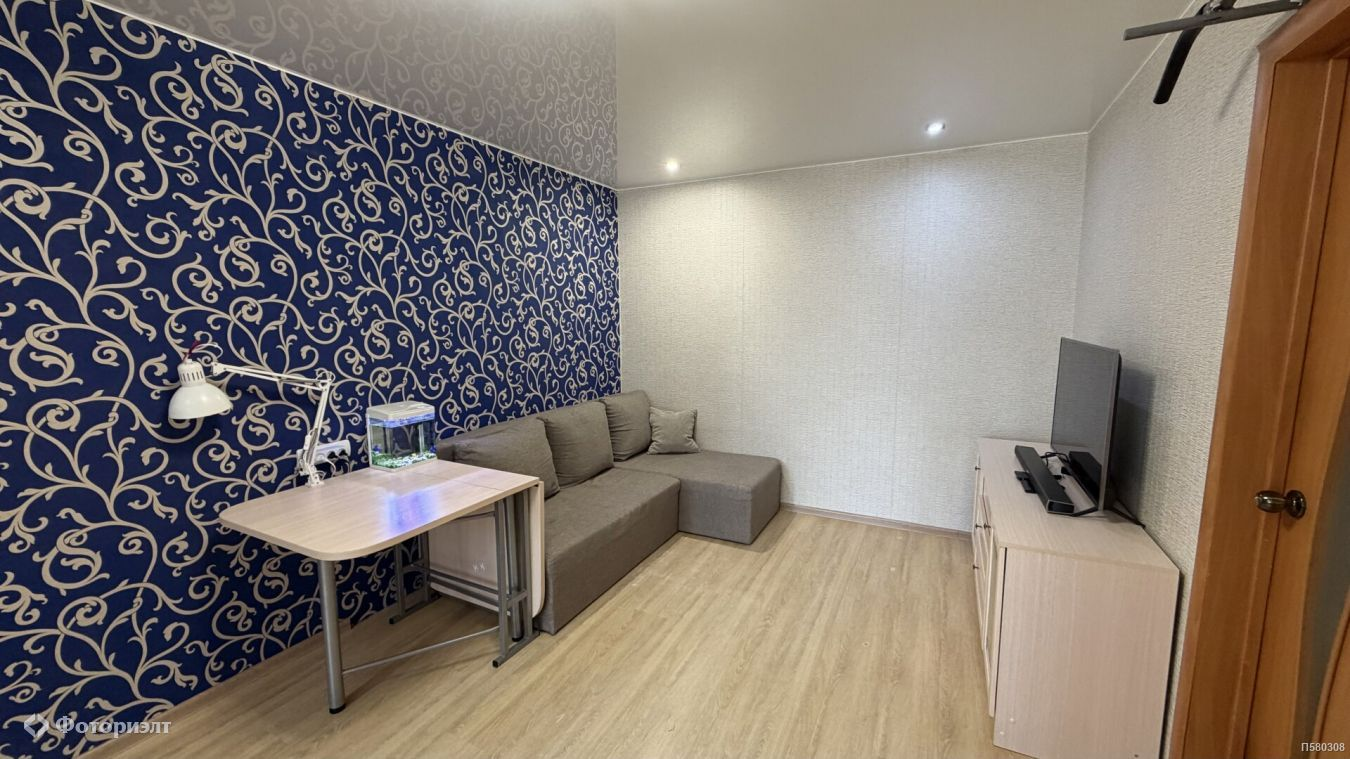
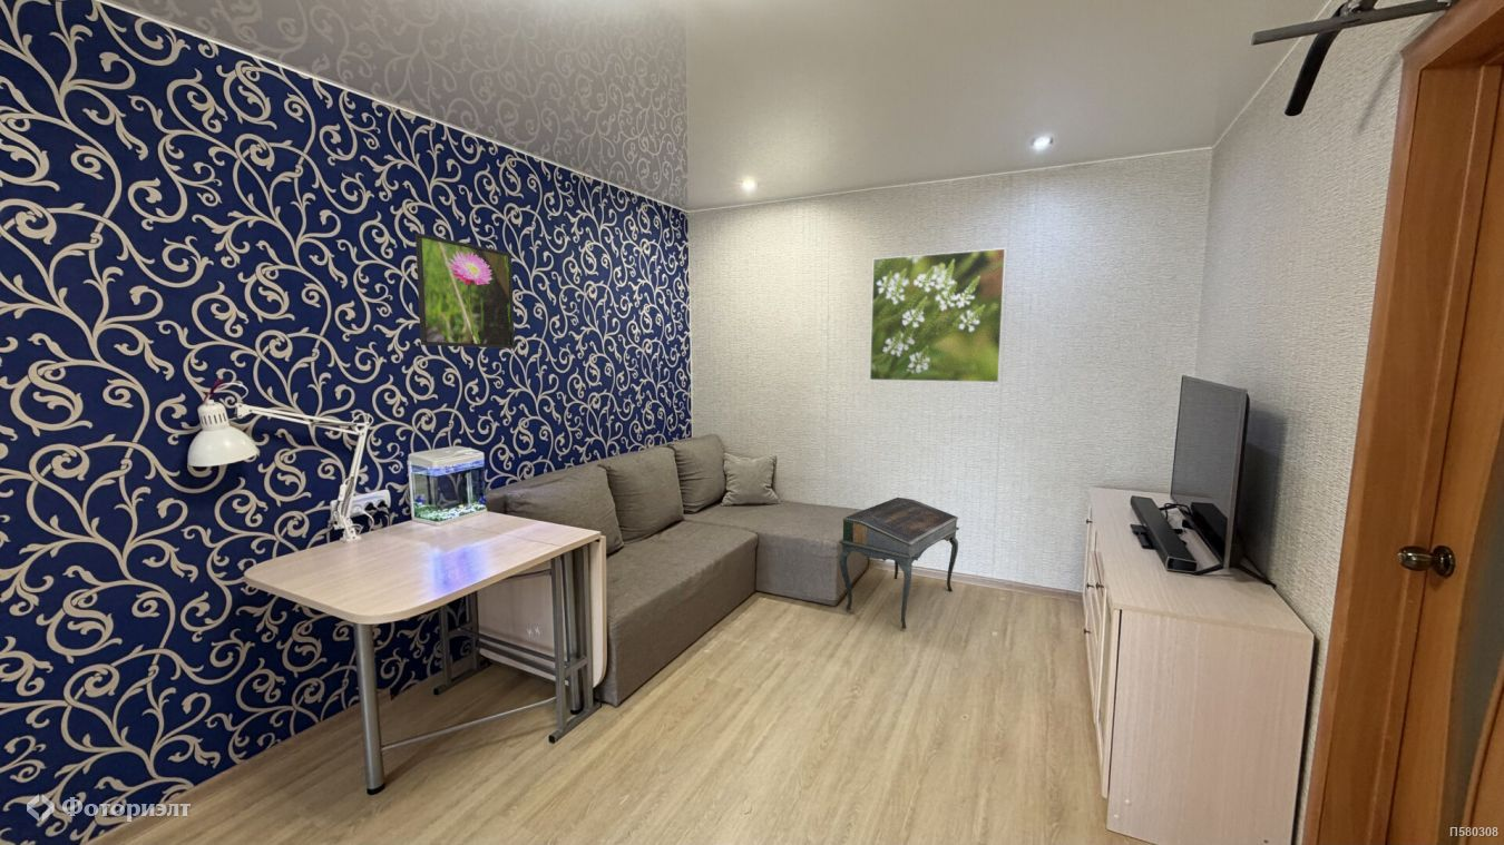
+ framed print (934, 317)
+ writing desk (900, 557)
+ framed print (469, 295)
